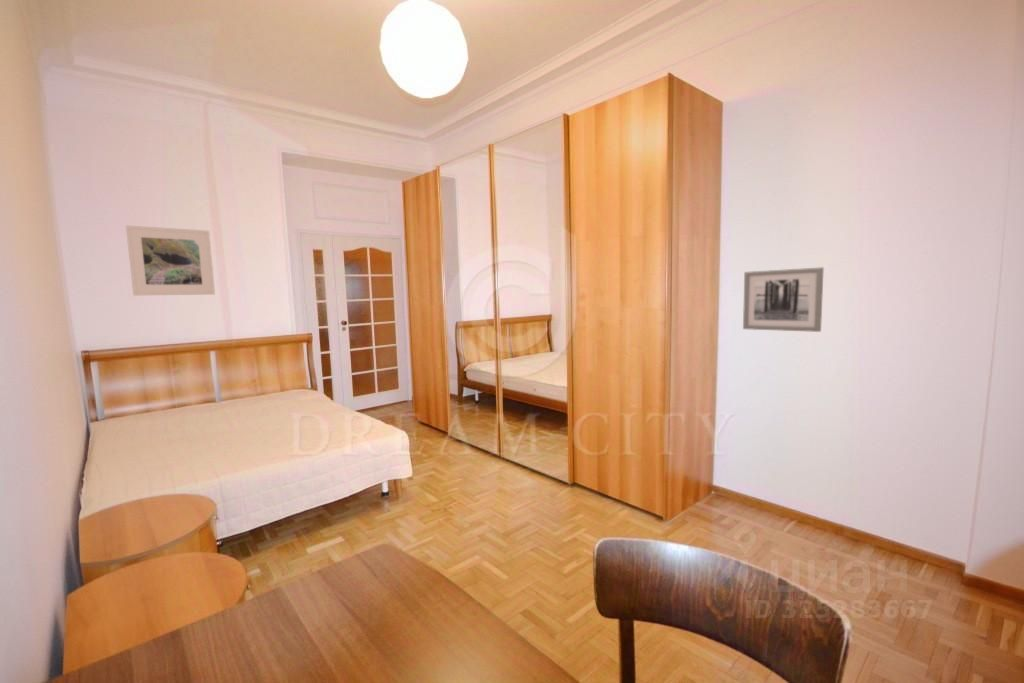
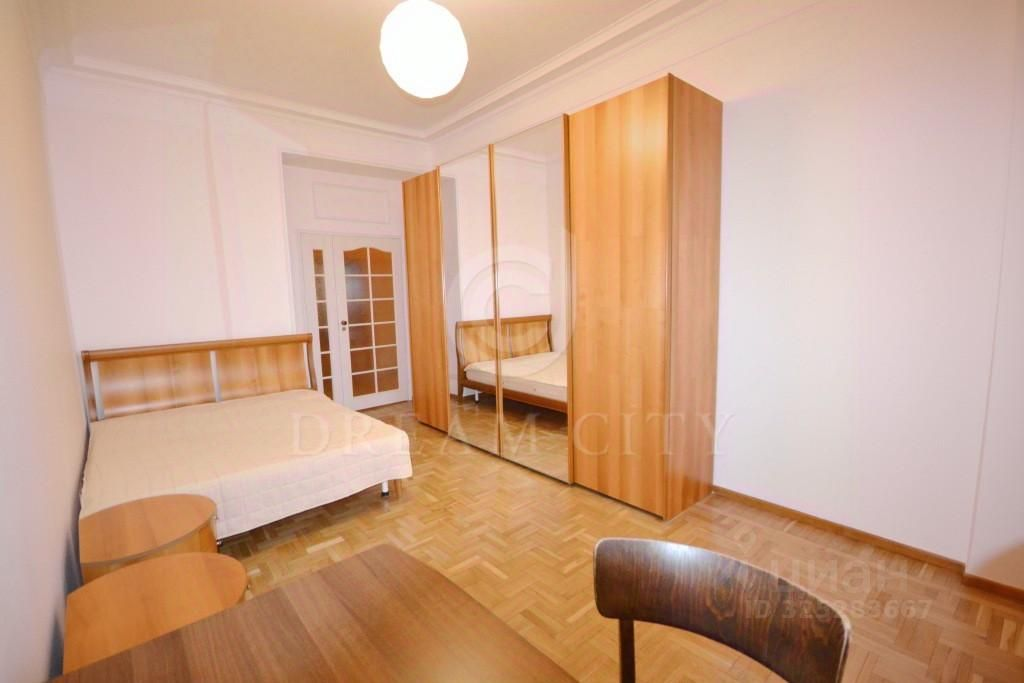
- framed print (172, 261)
- wall art (780, 300)
